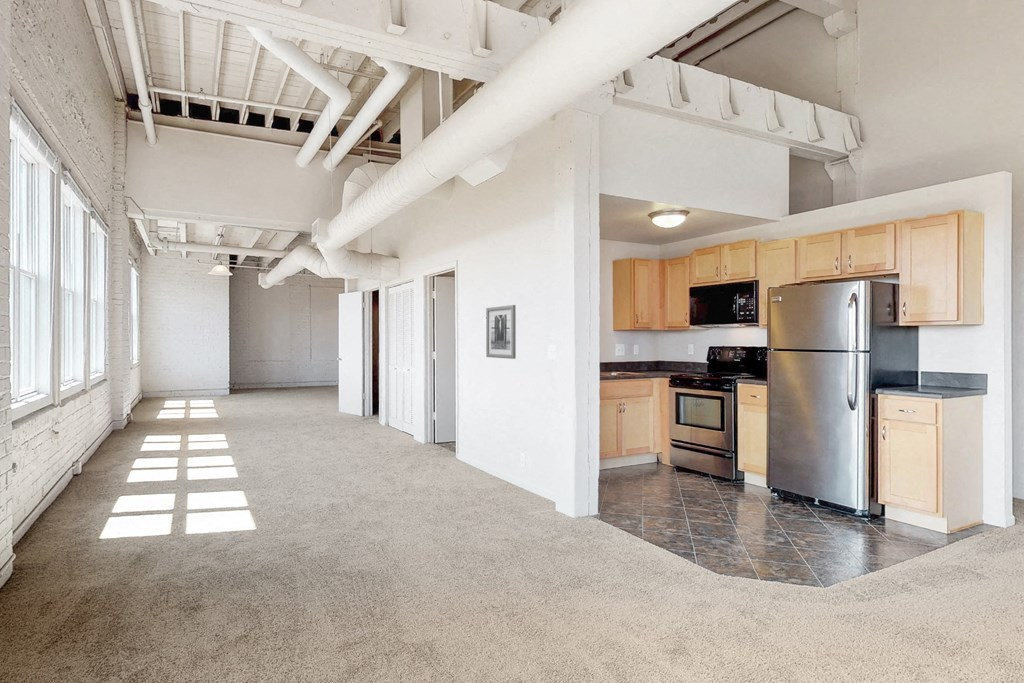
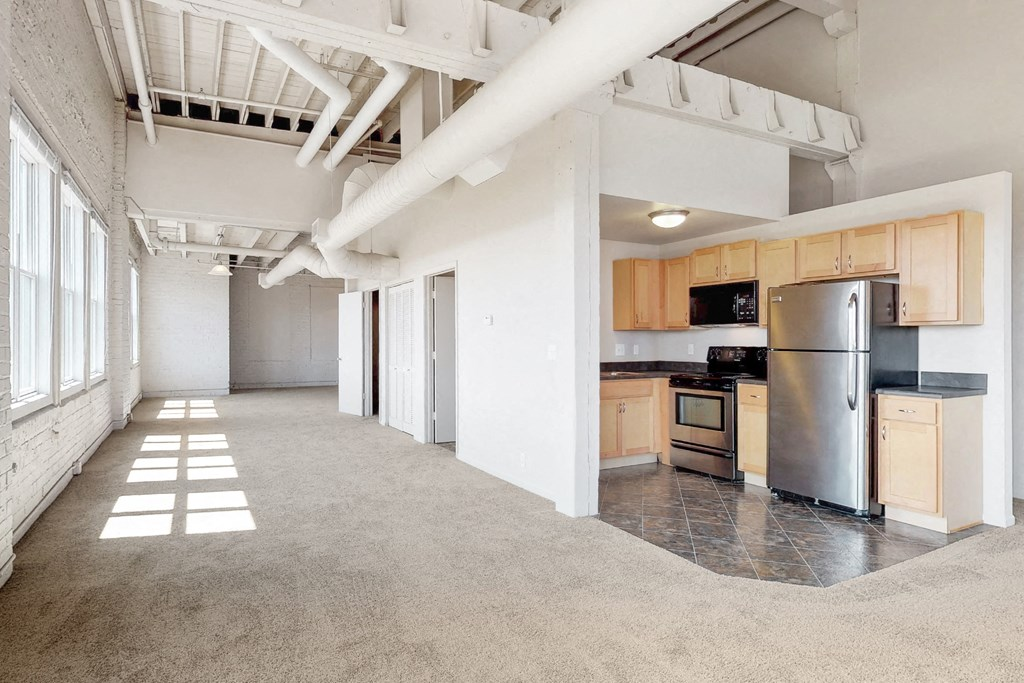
- wall art (500, 332)
